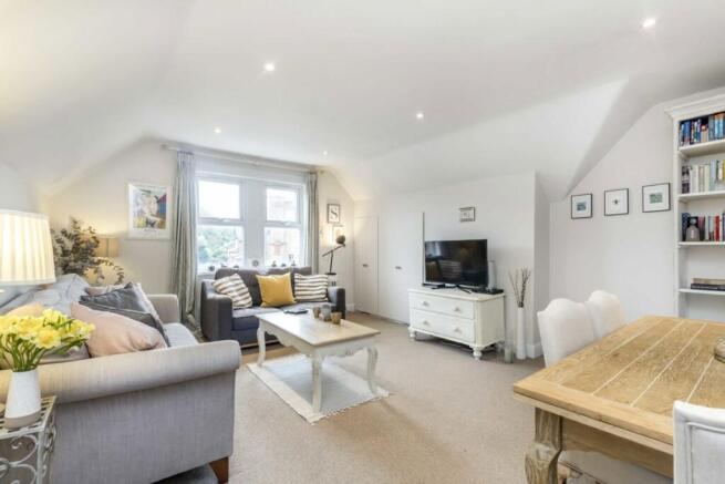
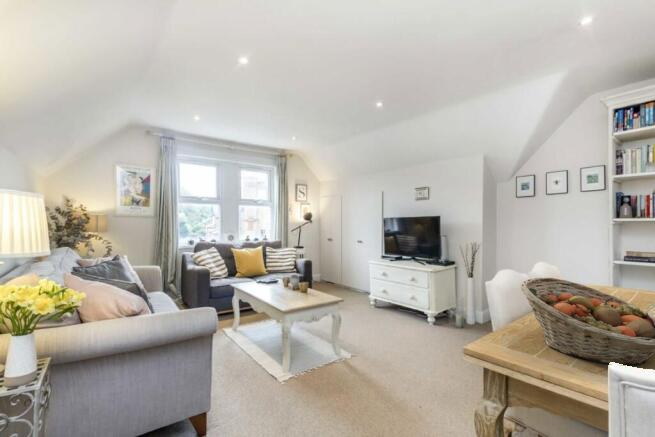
+ fruit basket (587, 315)
